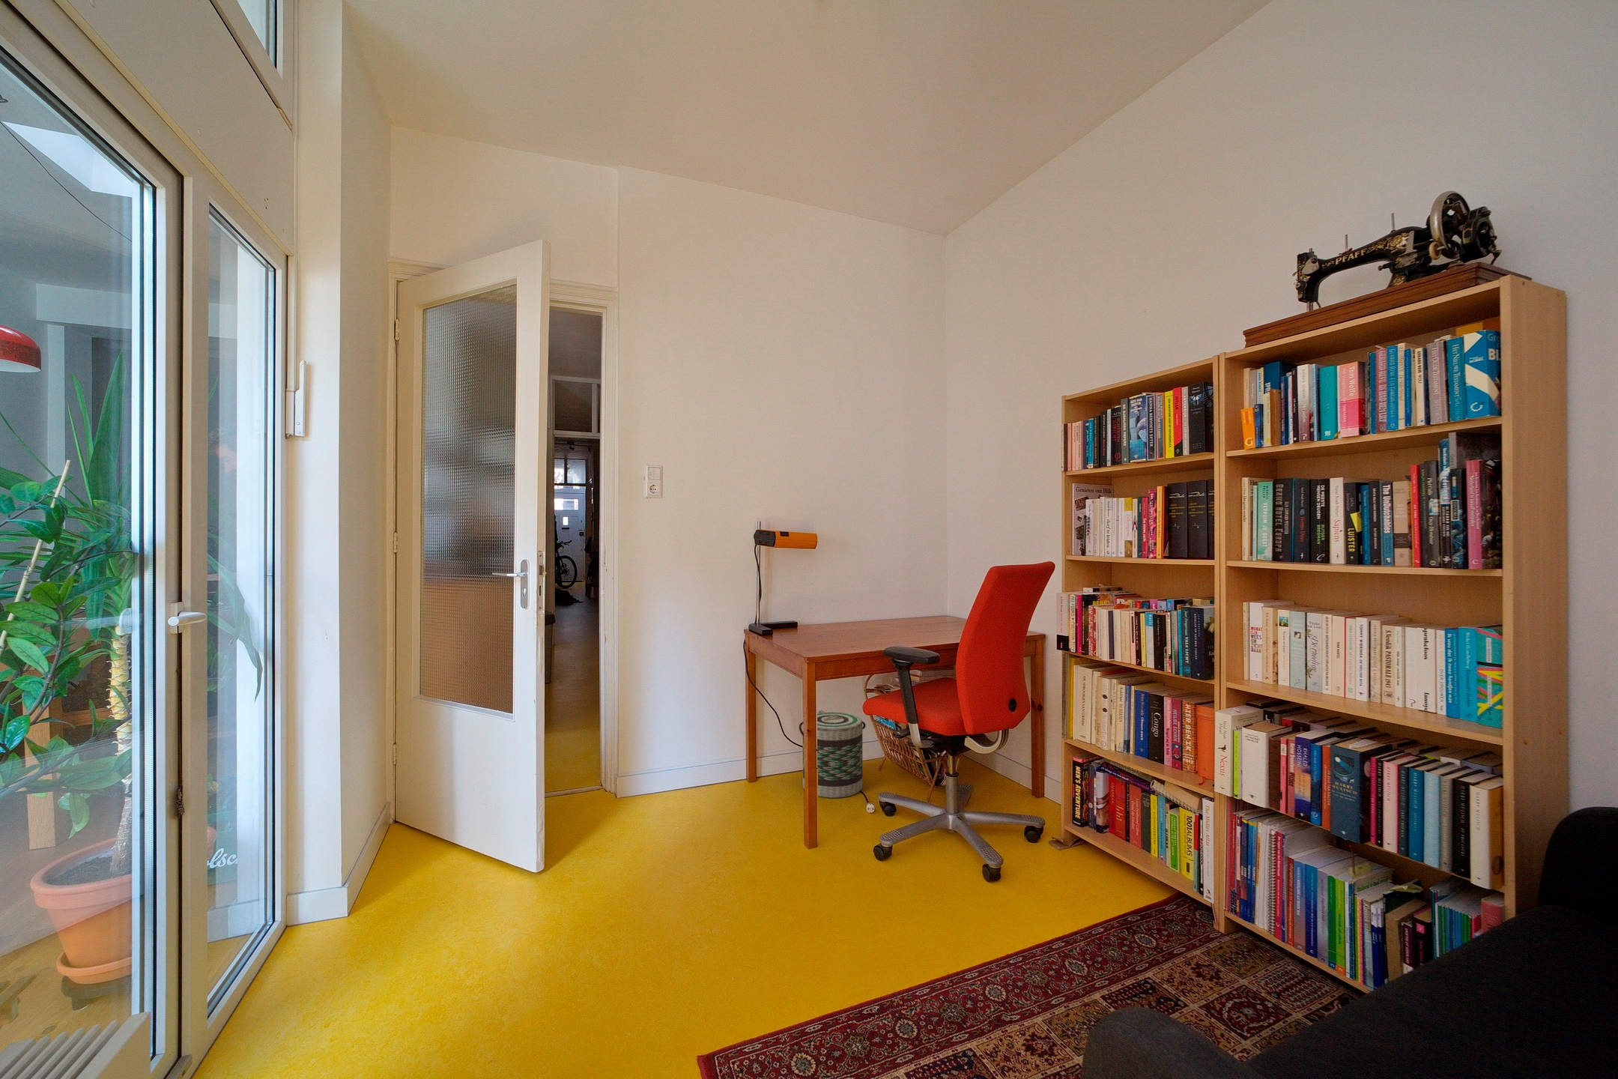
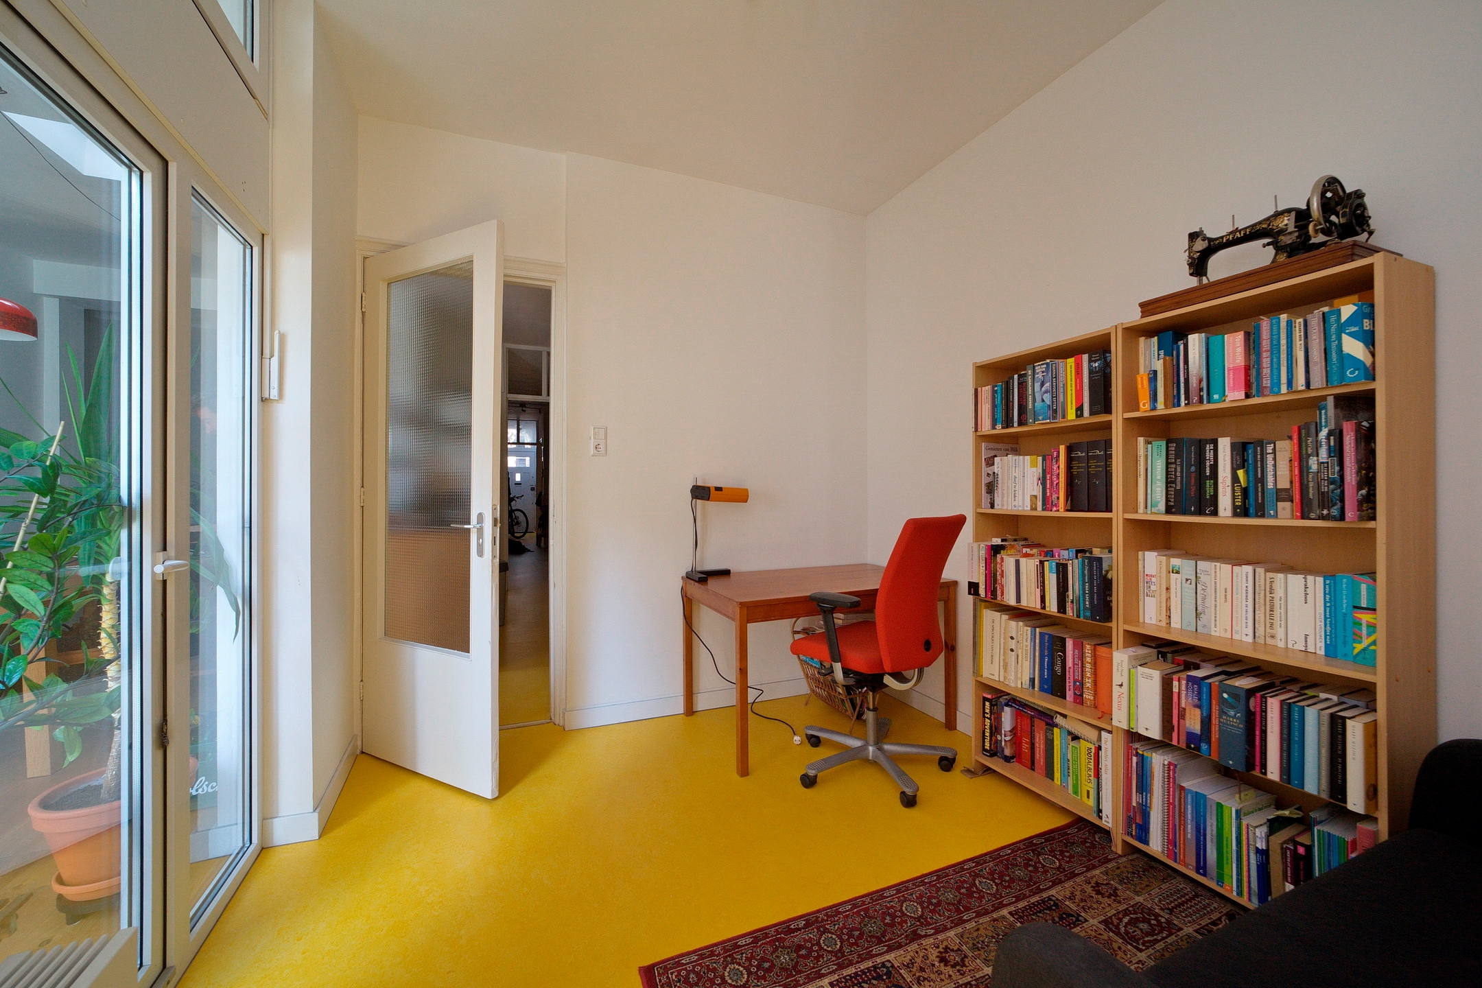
- basket (832, 750)
